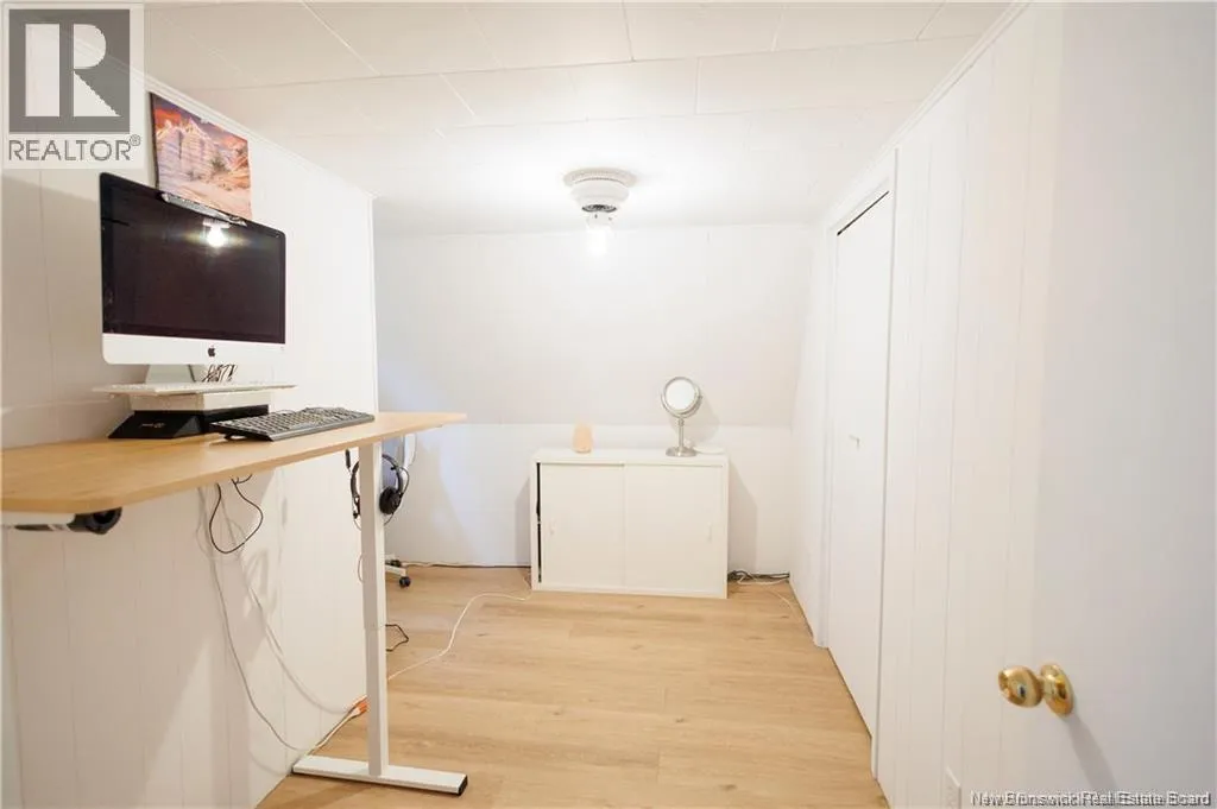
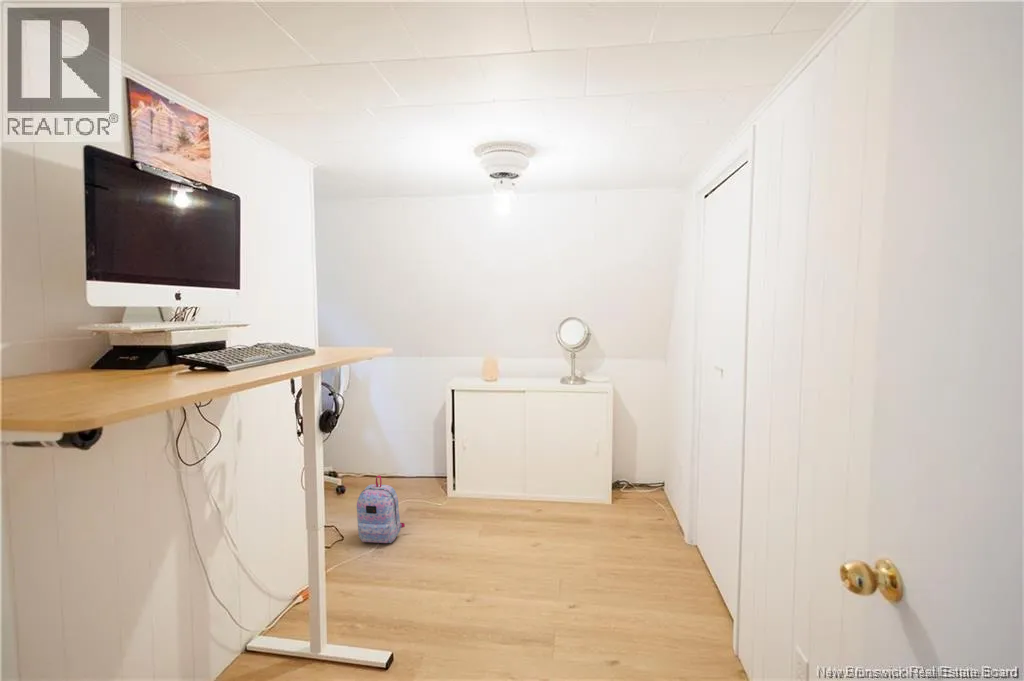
+ backpack (380, 506)
